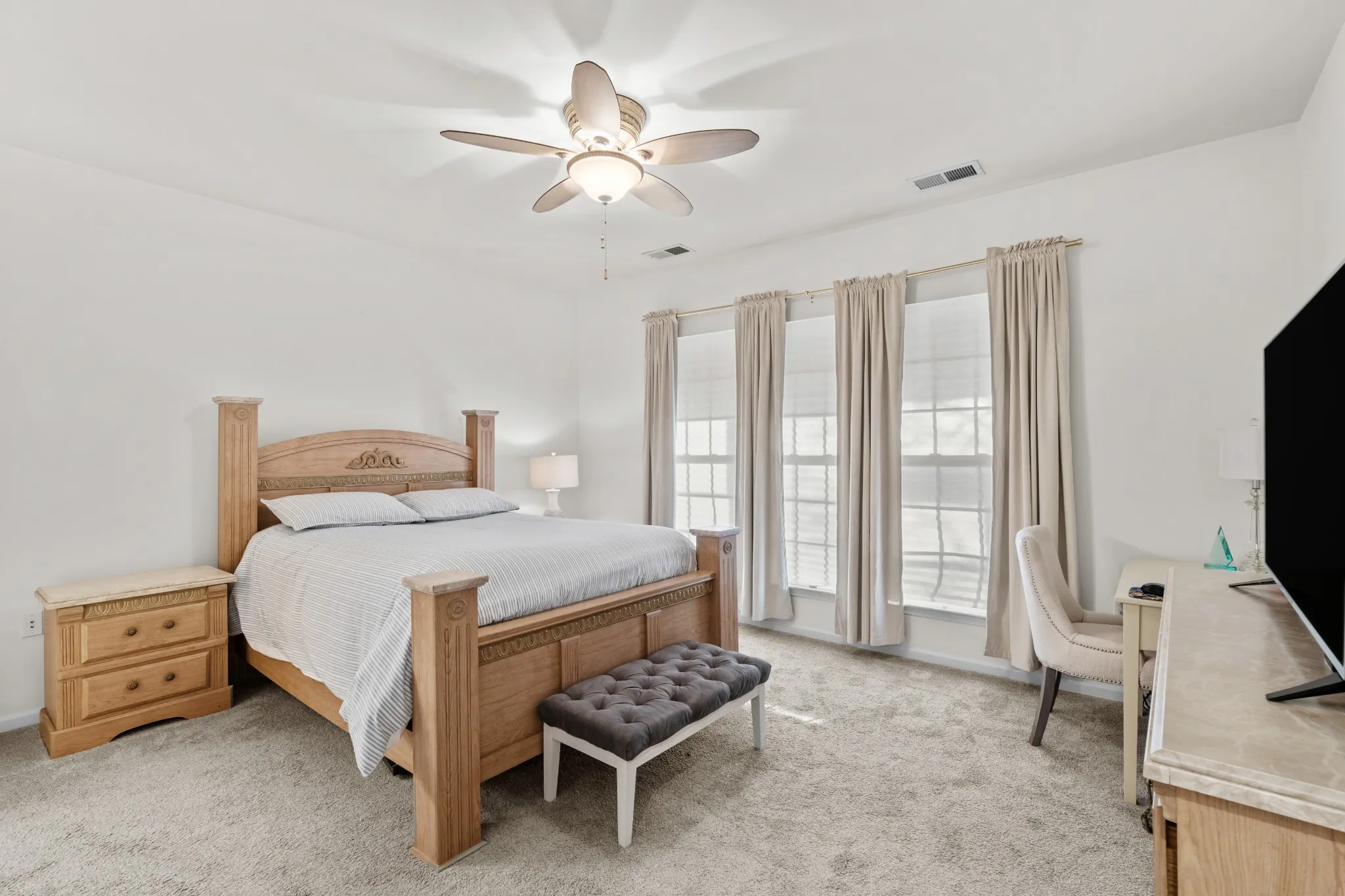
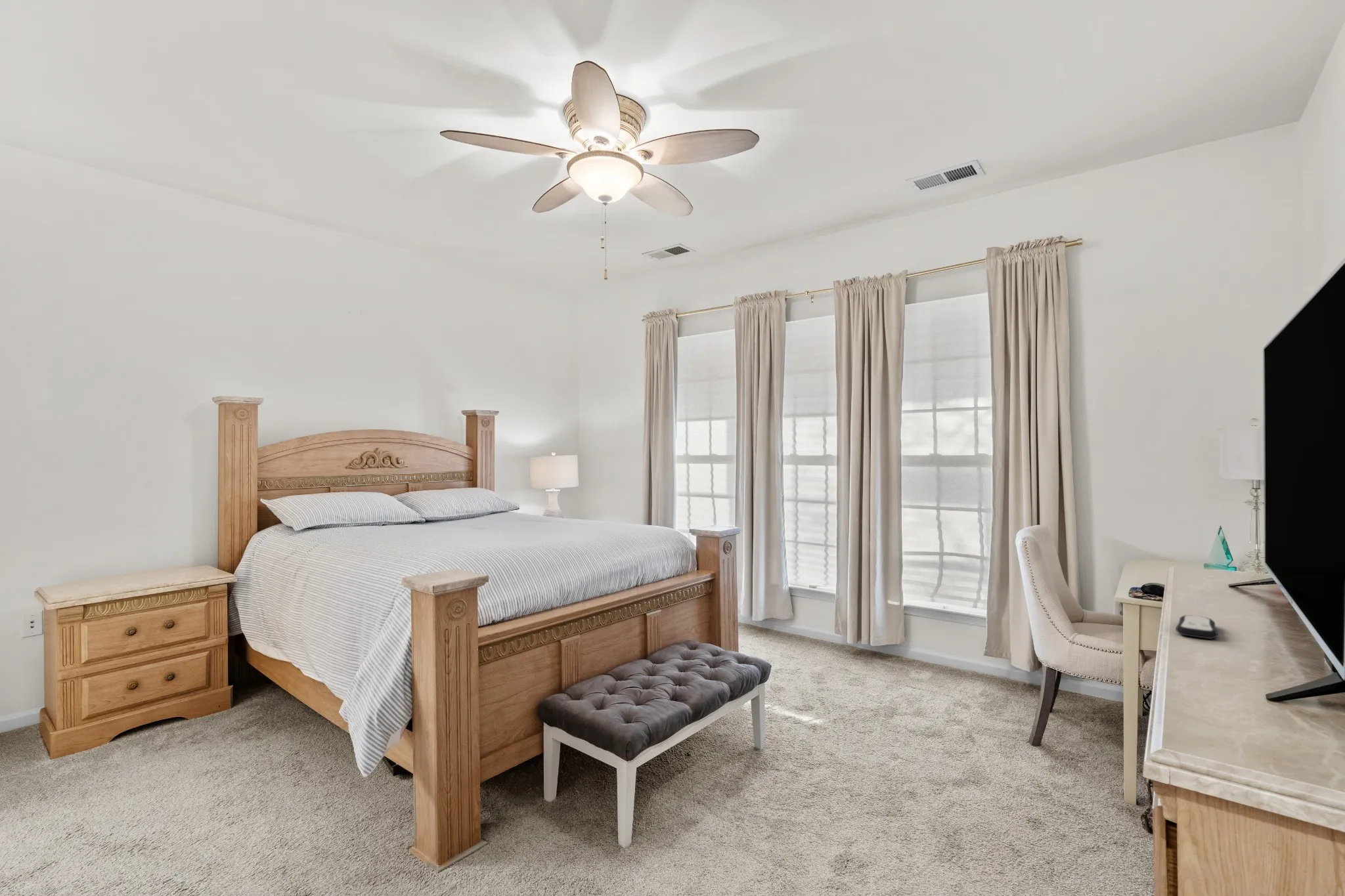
+ remote control (1197, 626)
